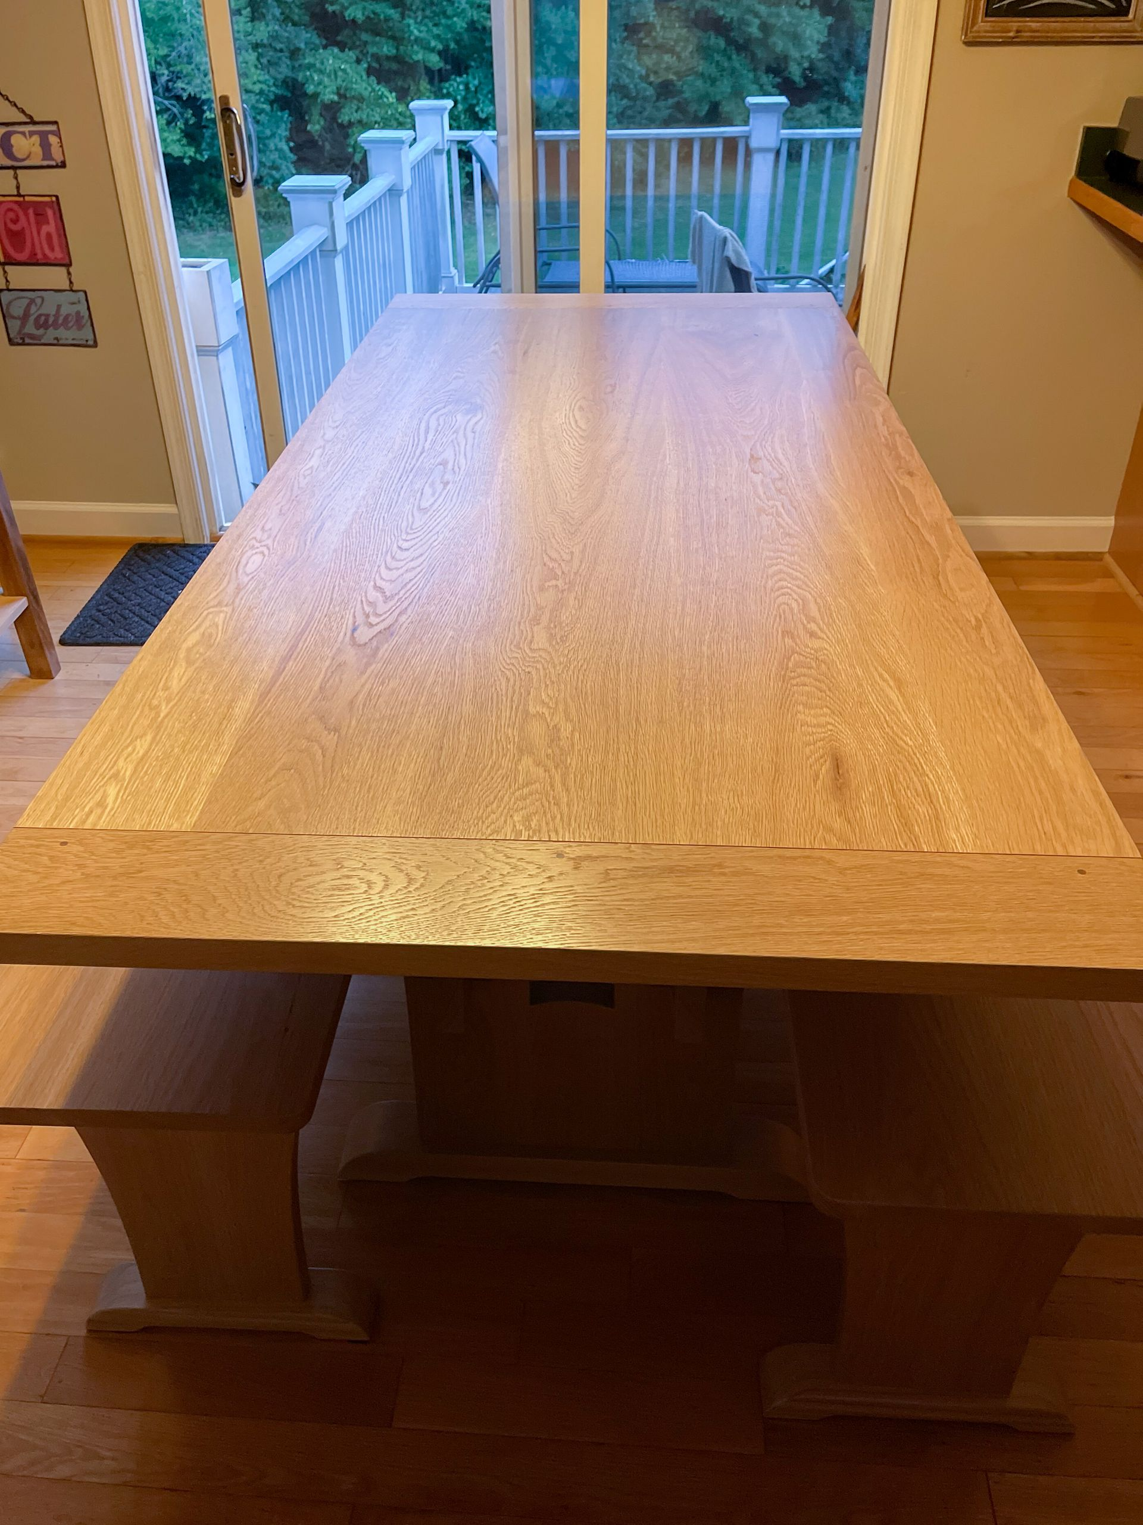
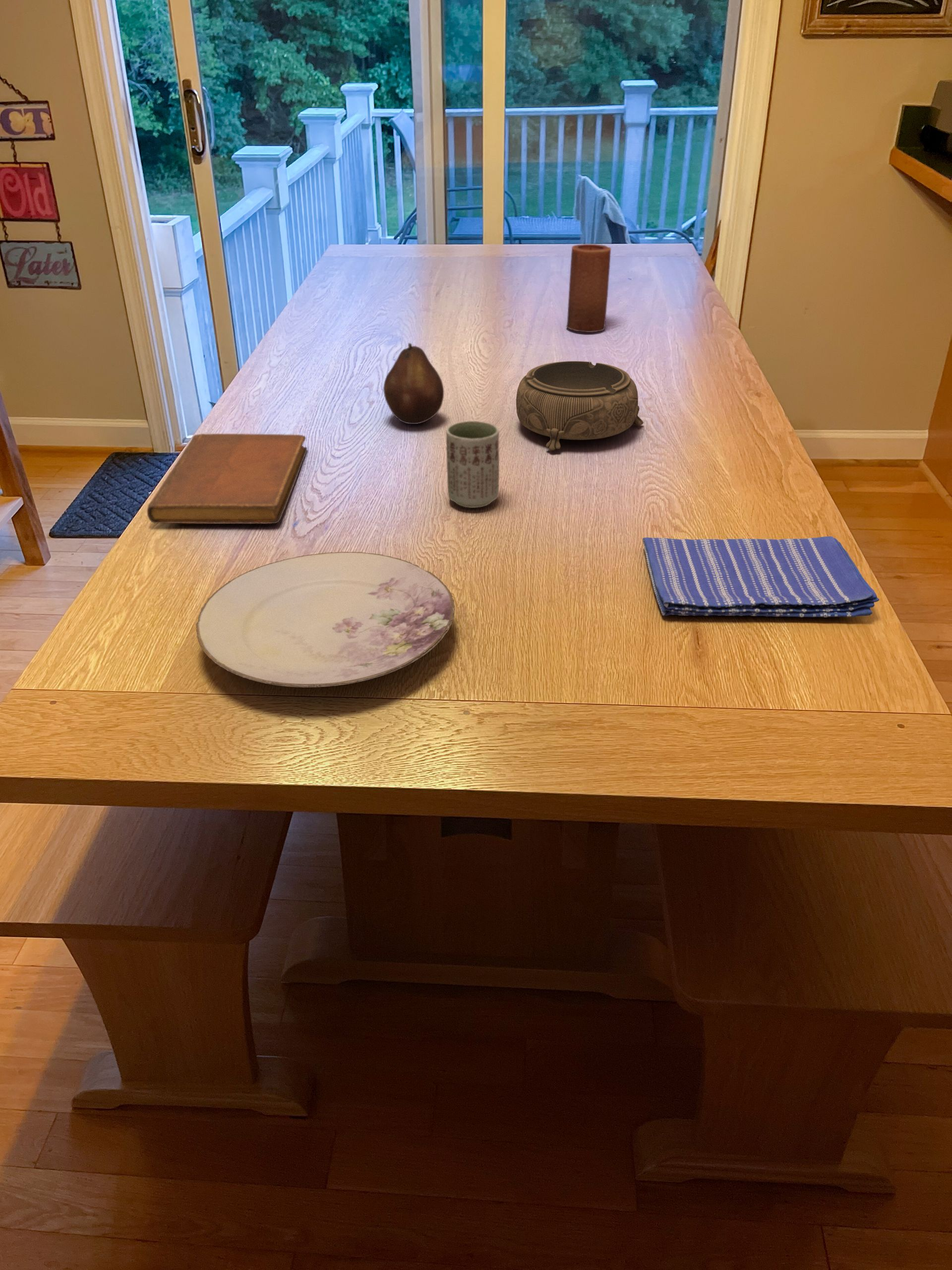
+ notebook (233, 475)
+ cup (473, 465)
+ candle (588, 288)
+ plate (328, 623)
+ decorative bowl (574, 400)
+ dish towel (754, 571)
+ fruit (414, 383)
